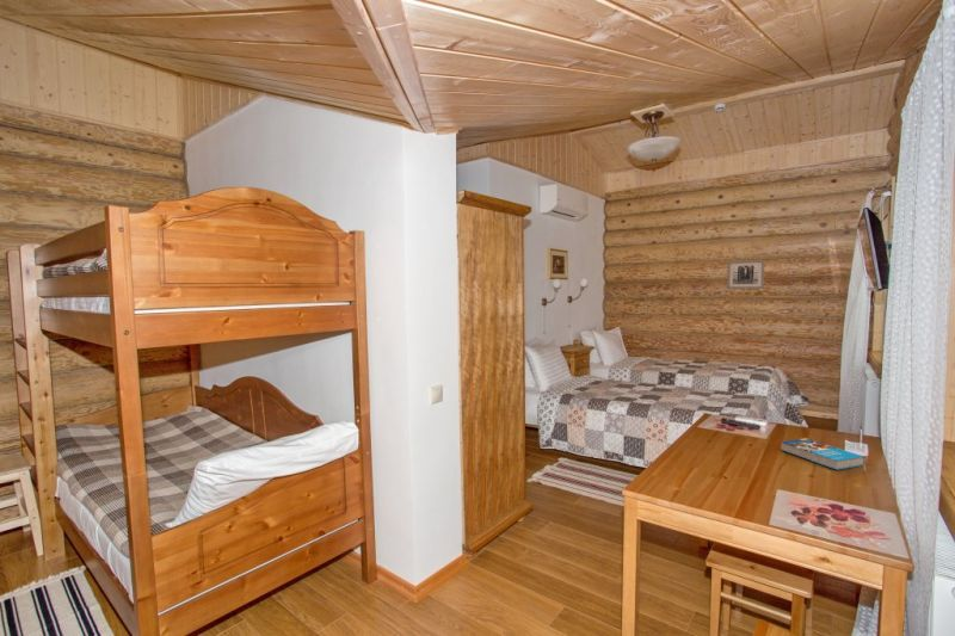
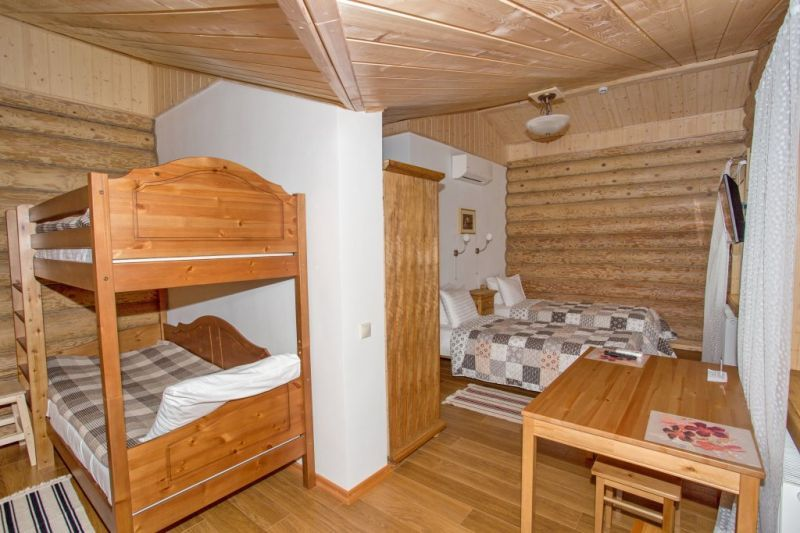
- book (820, 452)
- wall art (745, 274)
